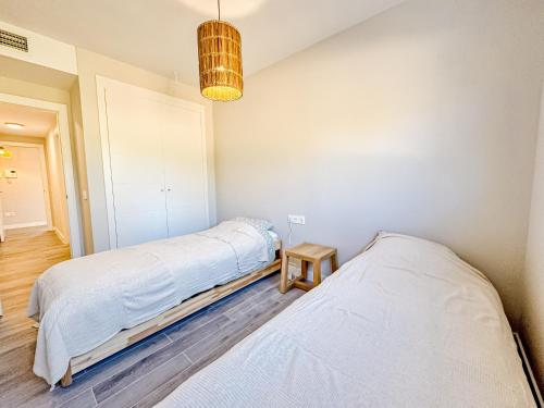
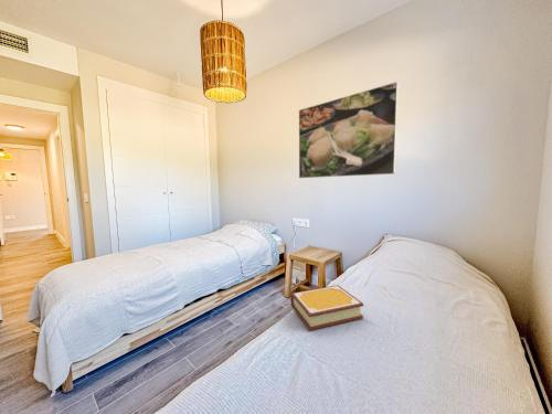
+ book (325, 304)
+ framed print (340, 138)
